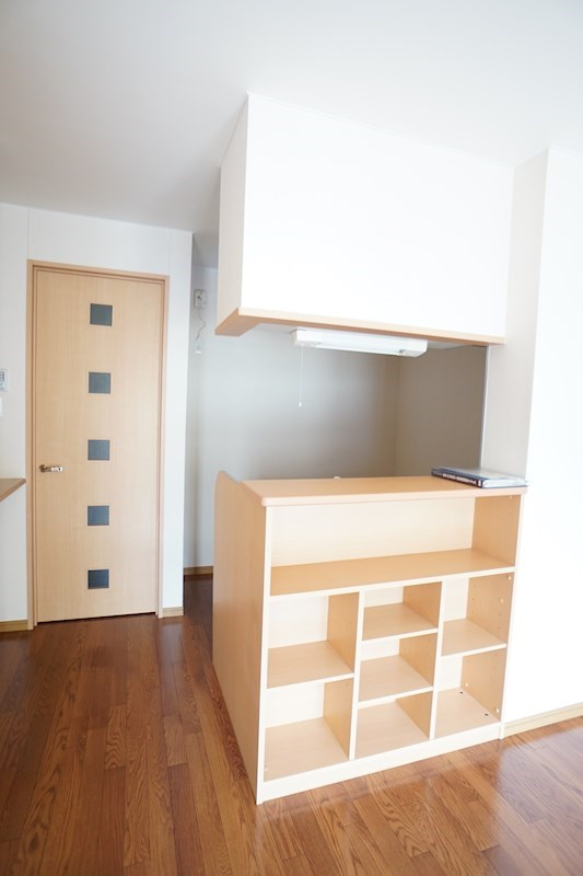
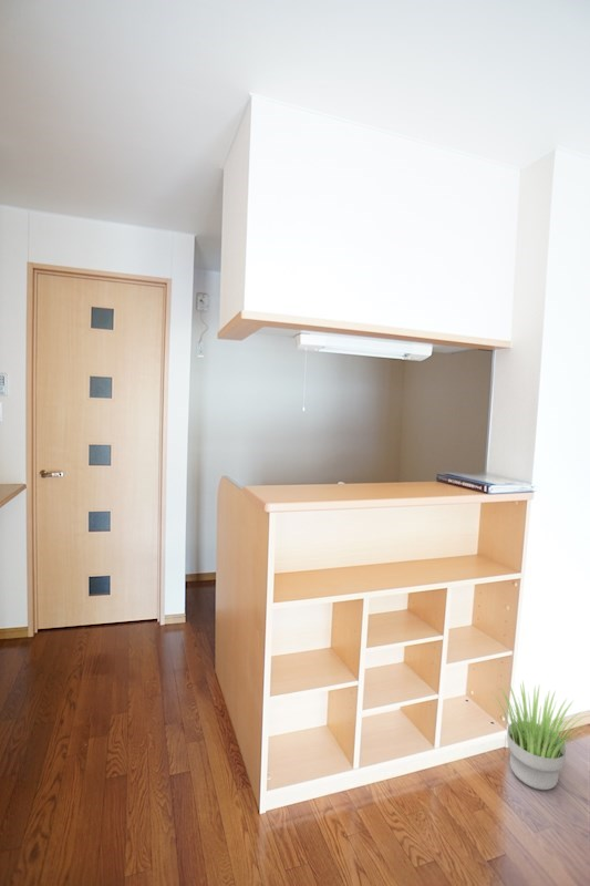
+ potted plant (536, 741)
